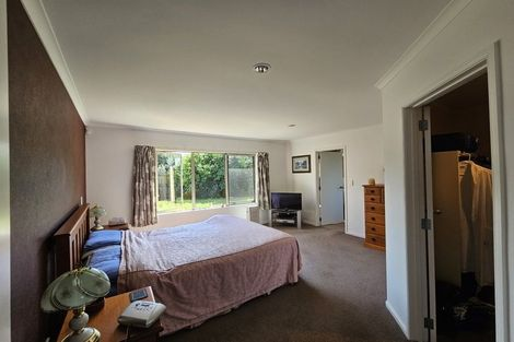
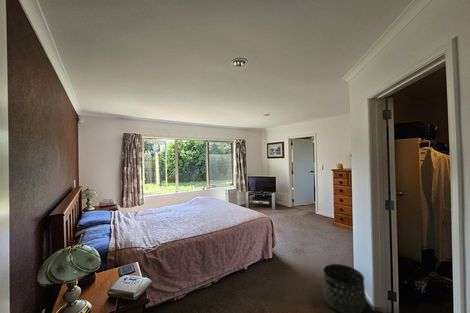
+ basket (343, 288)
